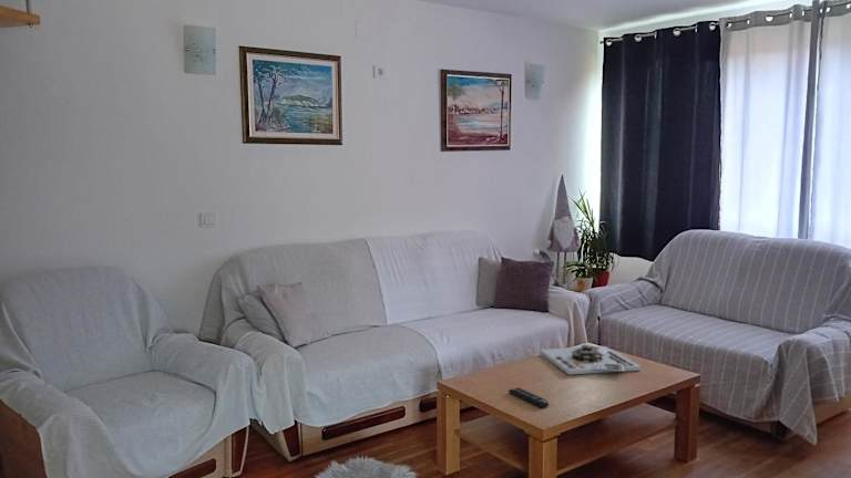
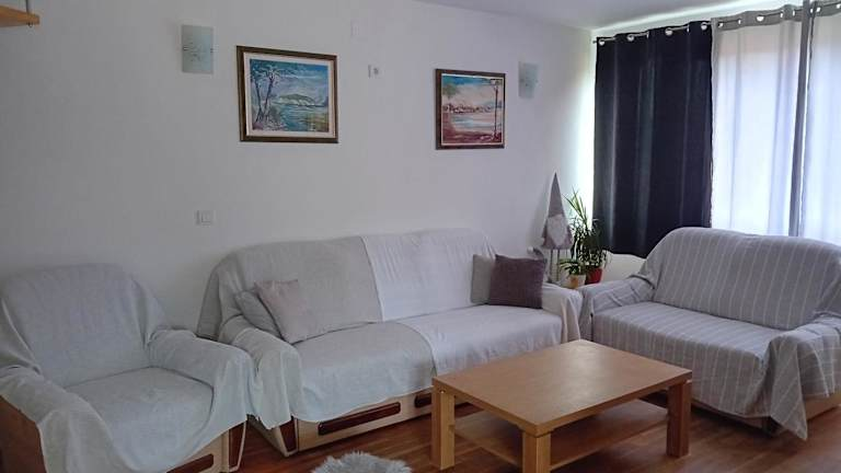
- remote control (527, 396)
- board game (591, 354)
